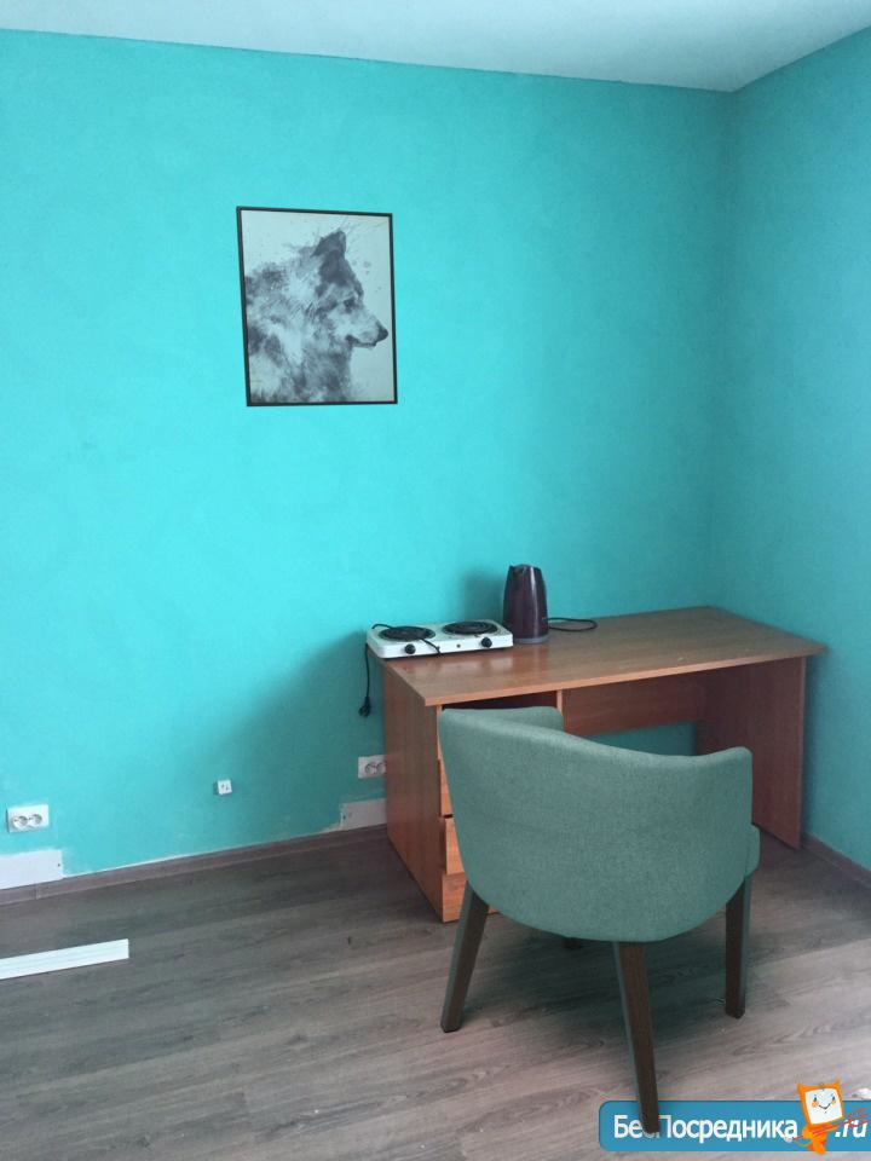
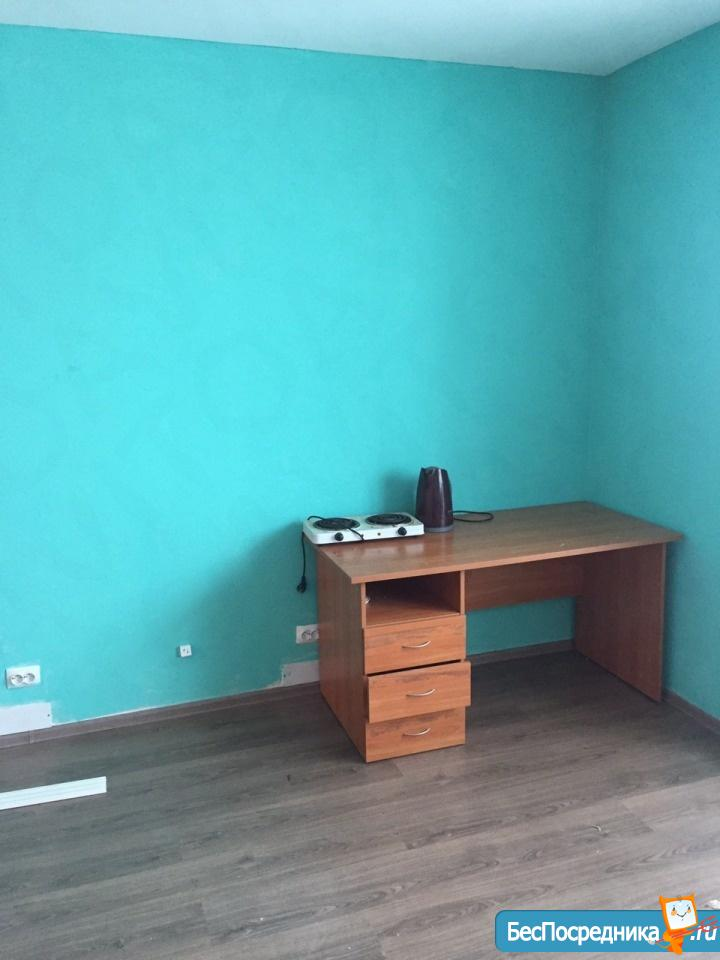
- wall art (319, 308)
- chair (588, 865)
